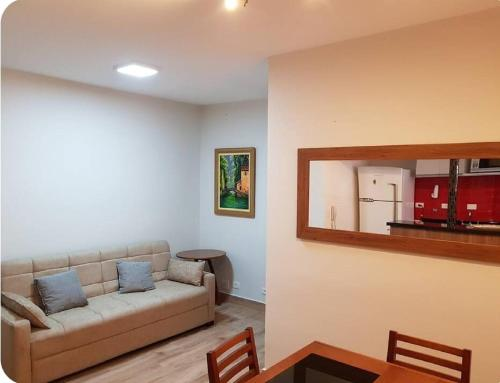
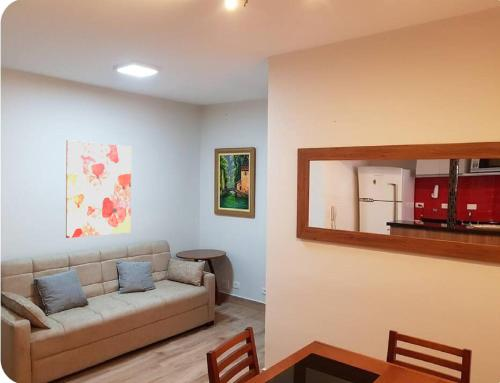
+ wall art (100, 189)
